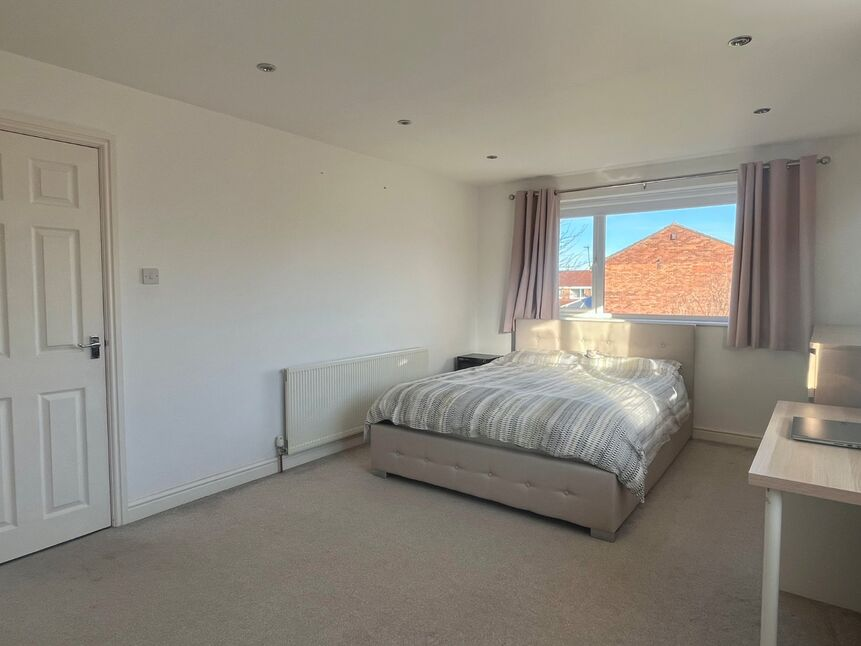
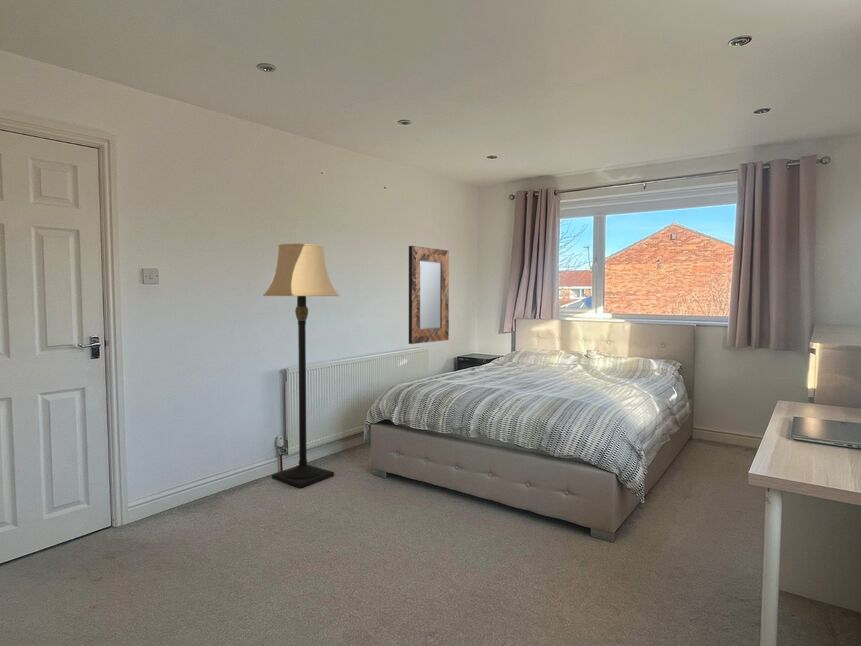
+ home mirror (429, 295)
+ lamp (302, 362)
